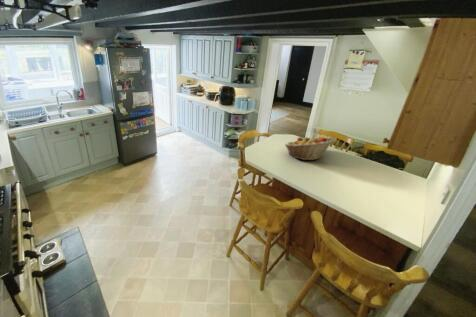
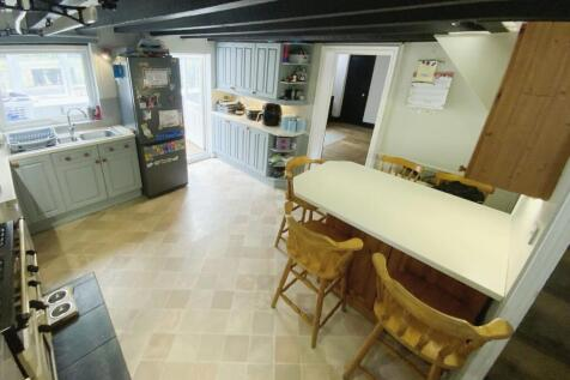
- fruit basket (308, 145)
